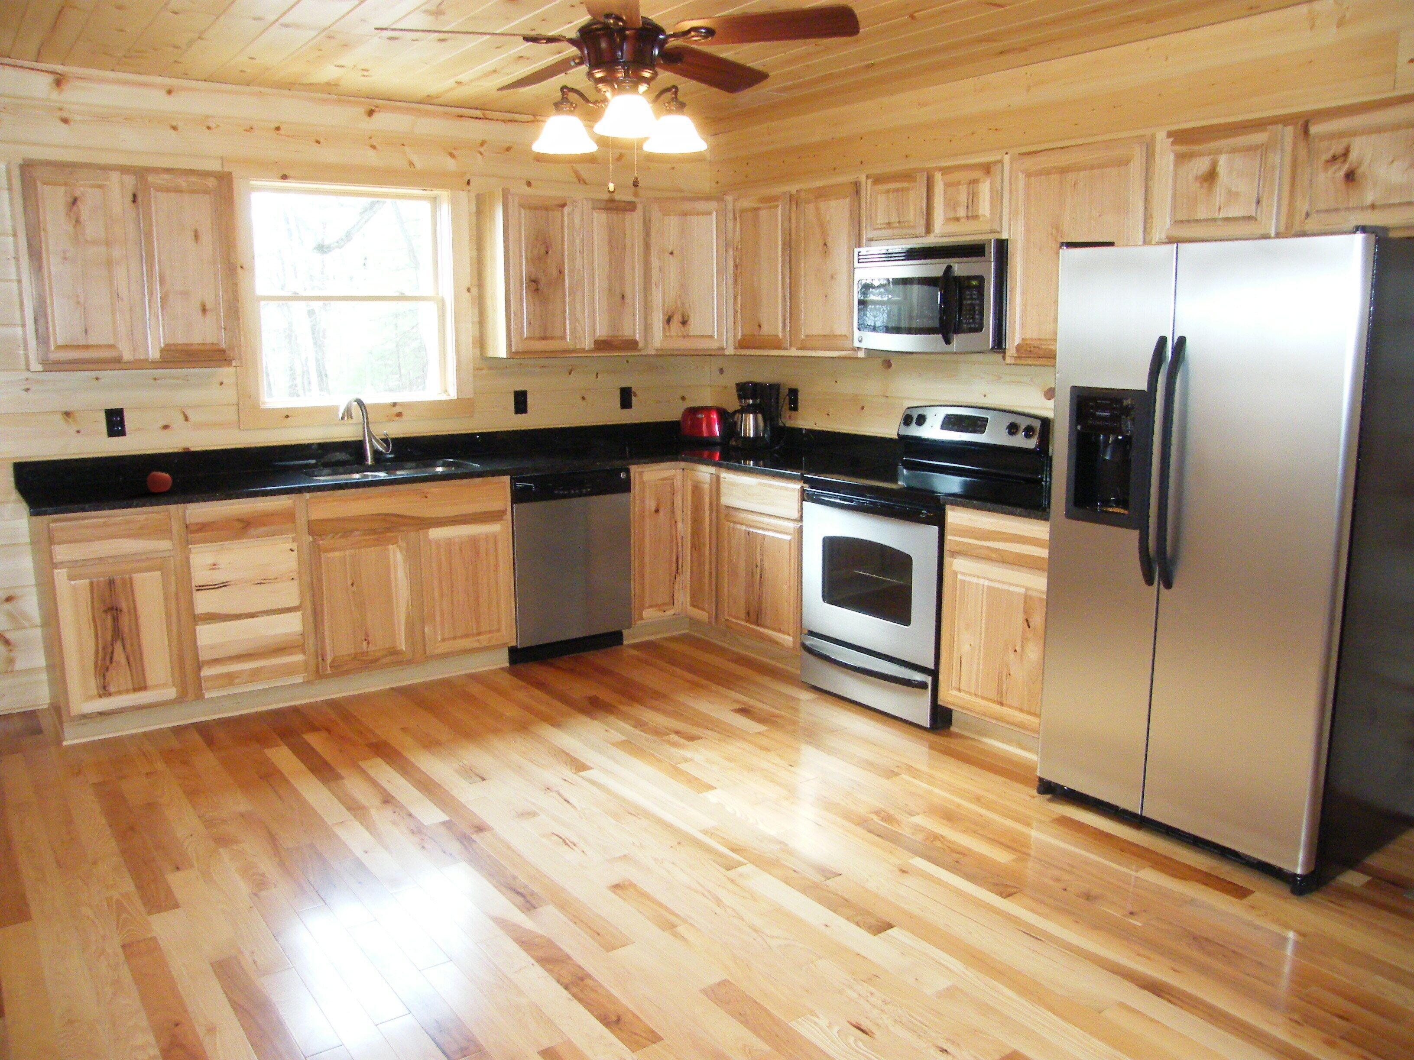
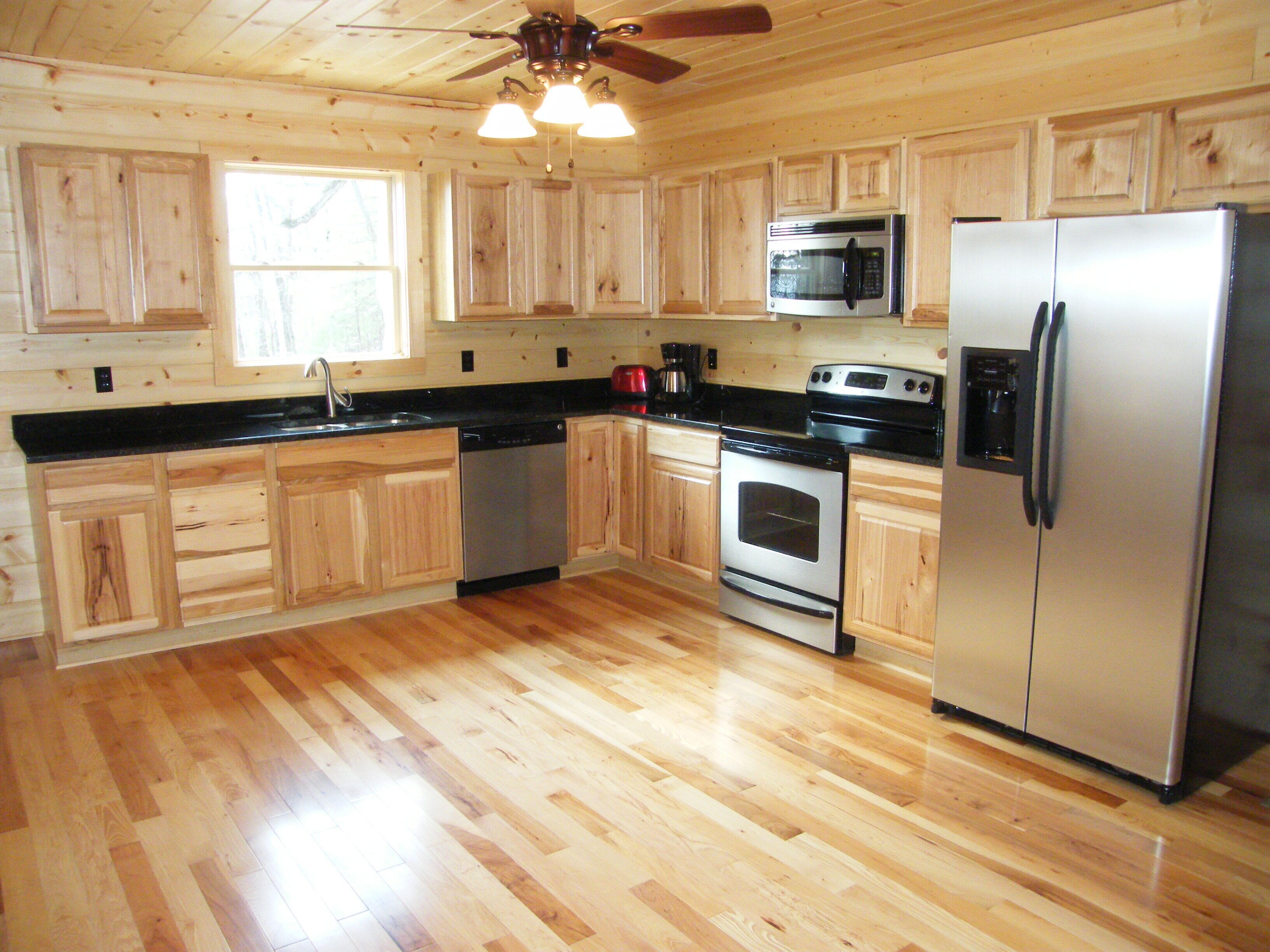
- fruit (159, 482)
